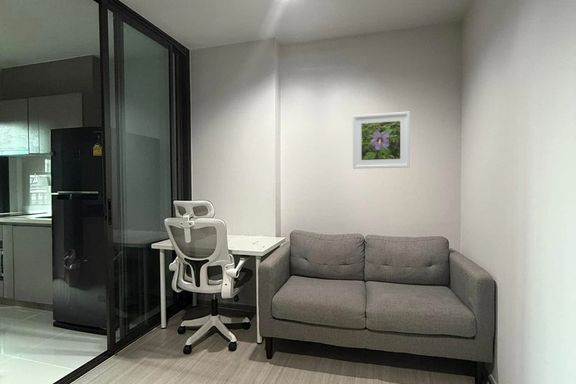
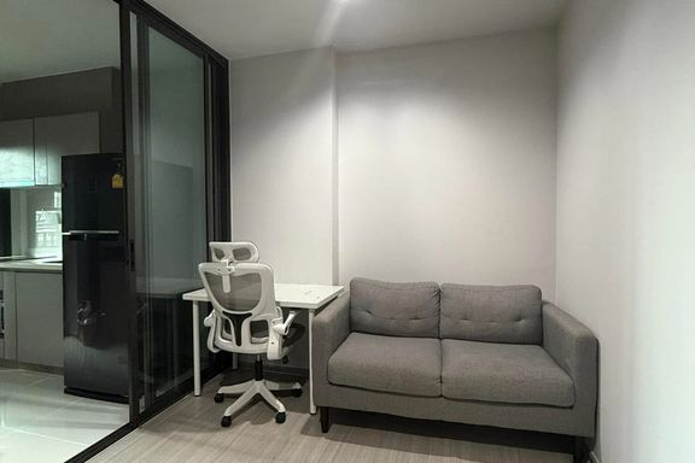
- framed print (380, 140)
